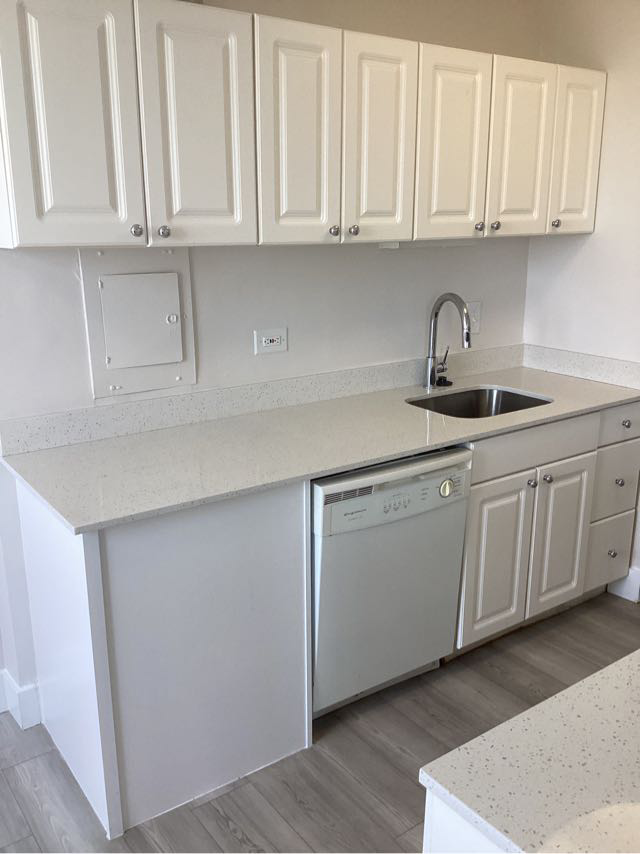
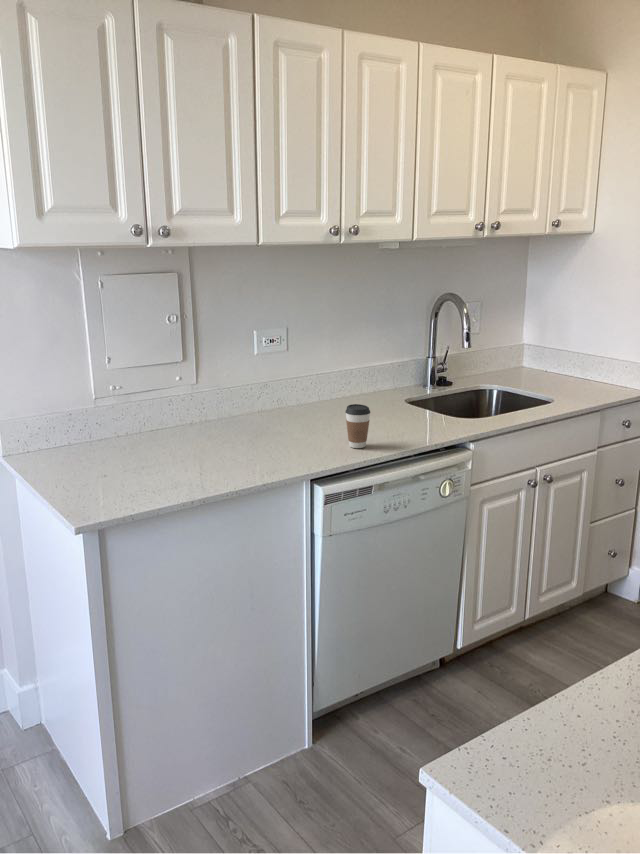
+ coffee cup (357, 426)
